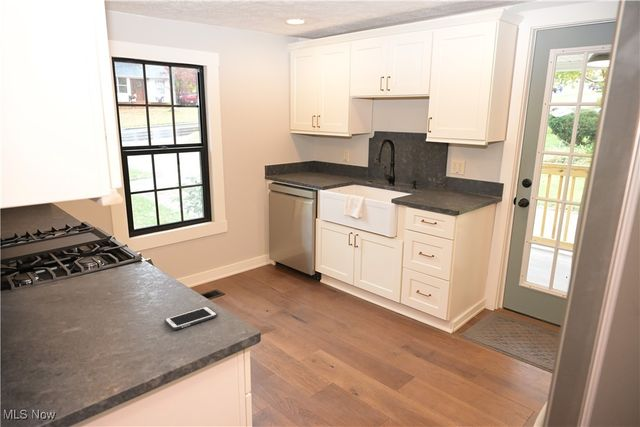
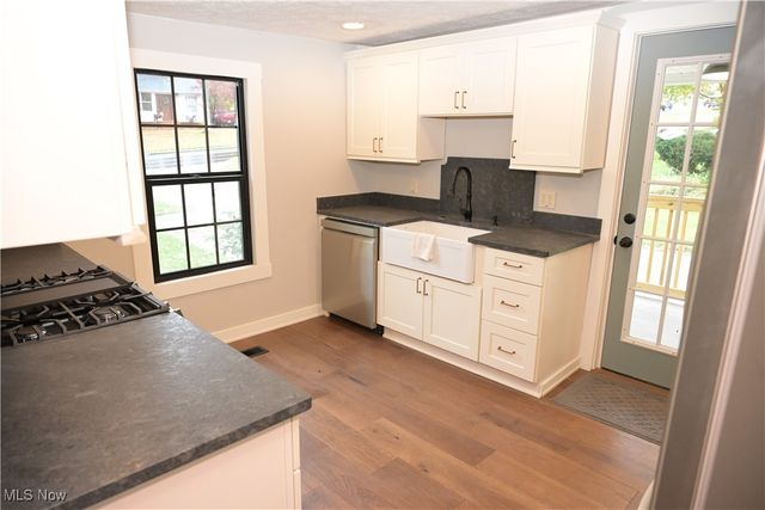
- cell phone (191, 317)
